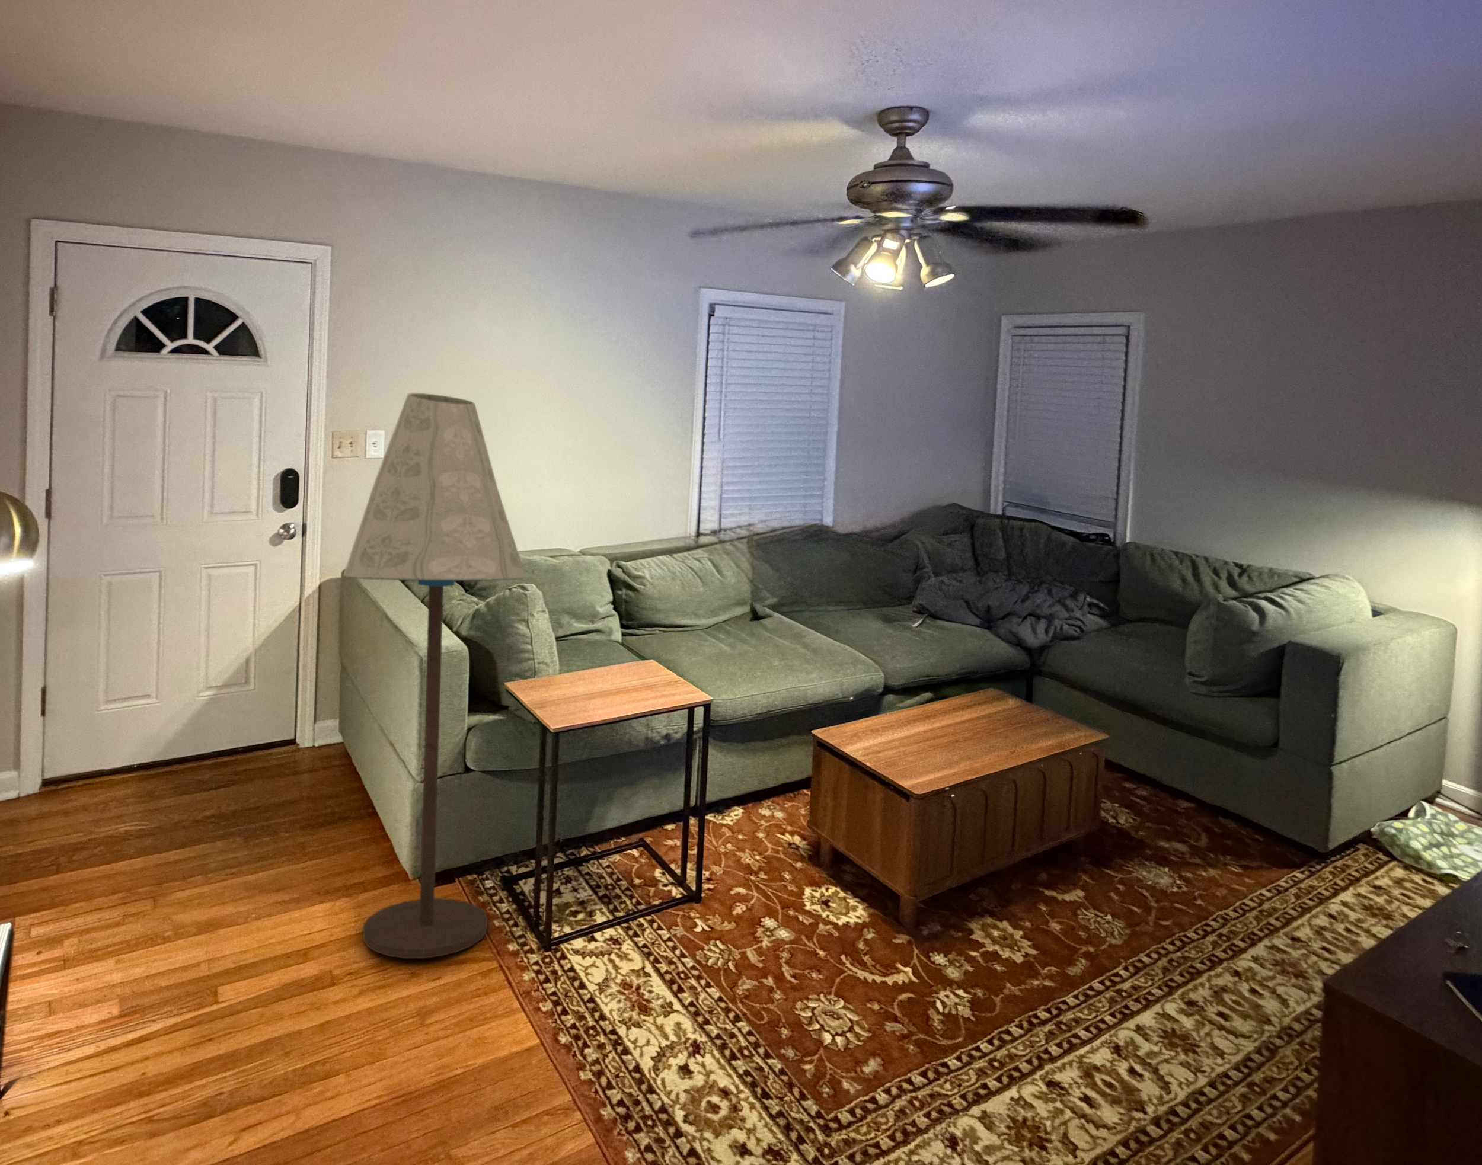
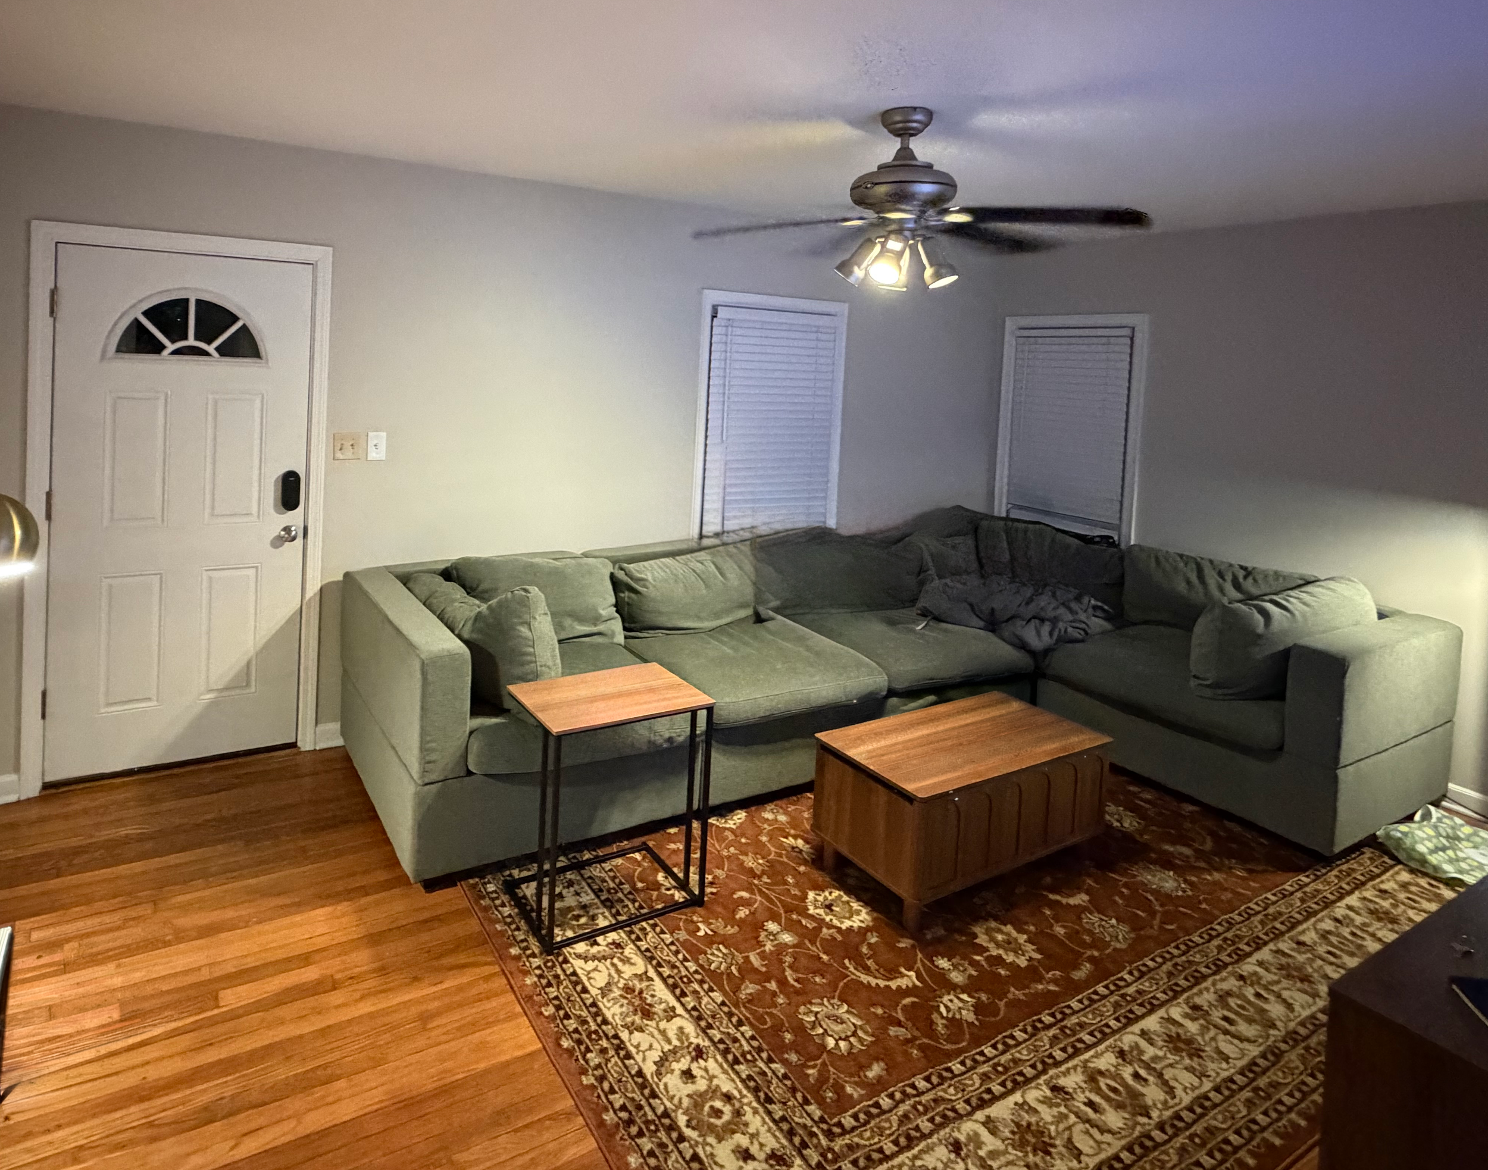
- floor lamp (433, 667)
